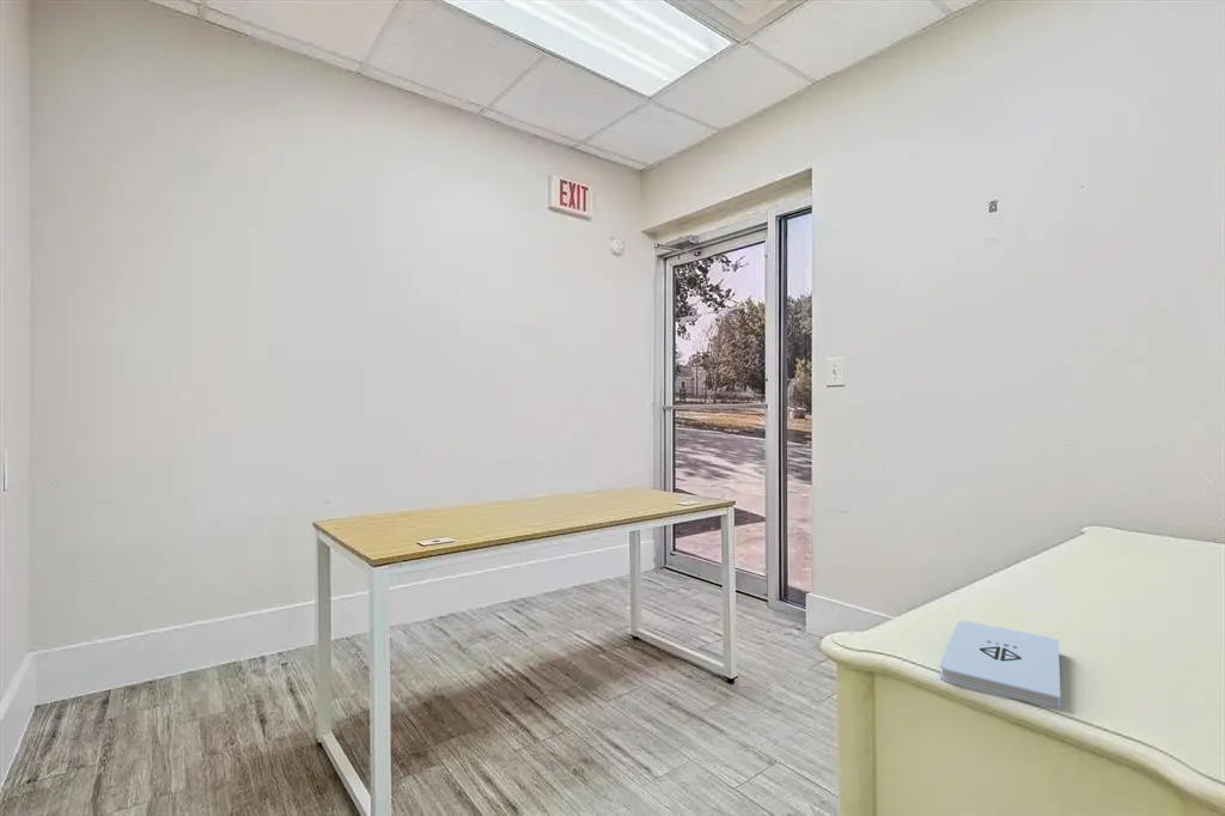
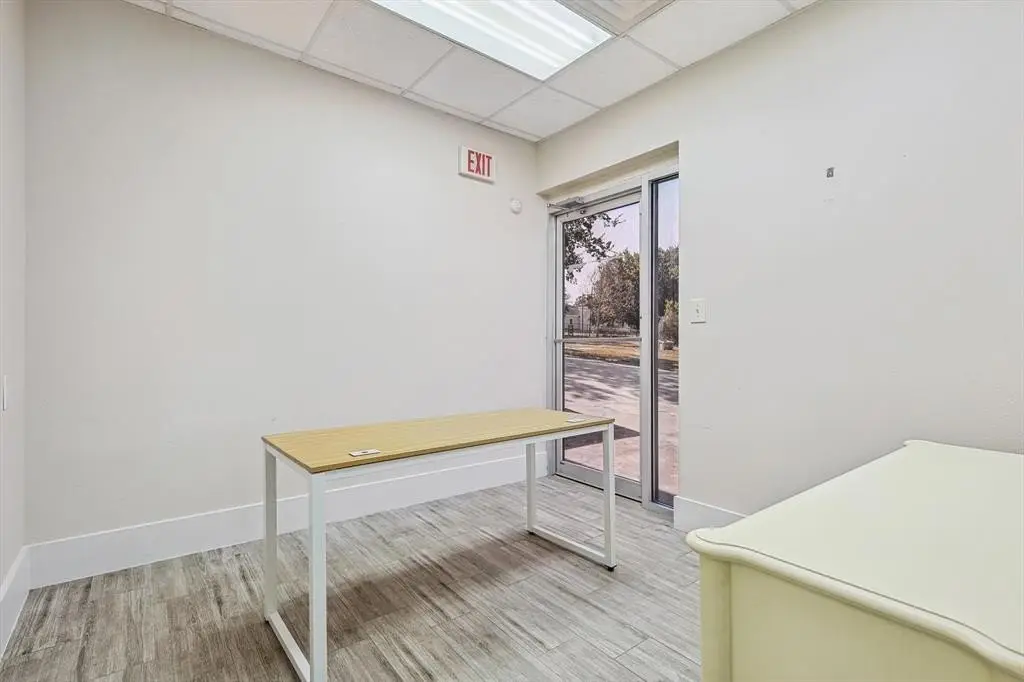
- notepad (1001, 658)
